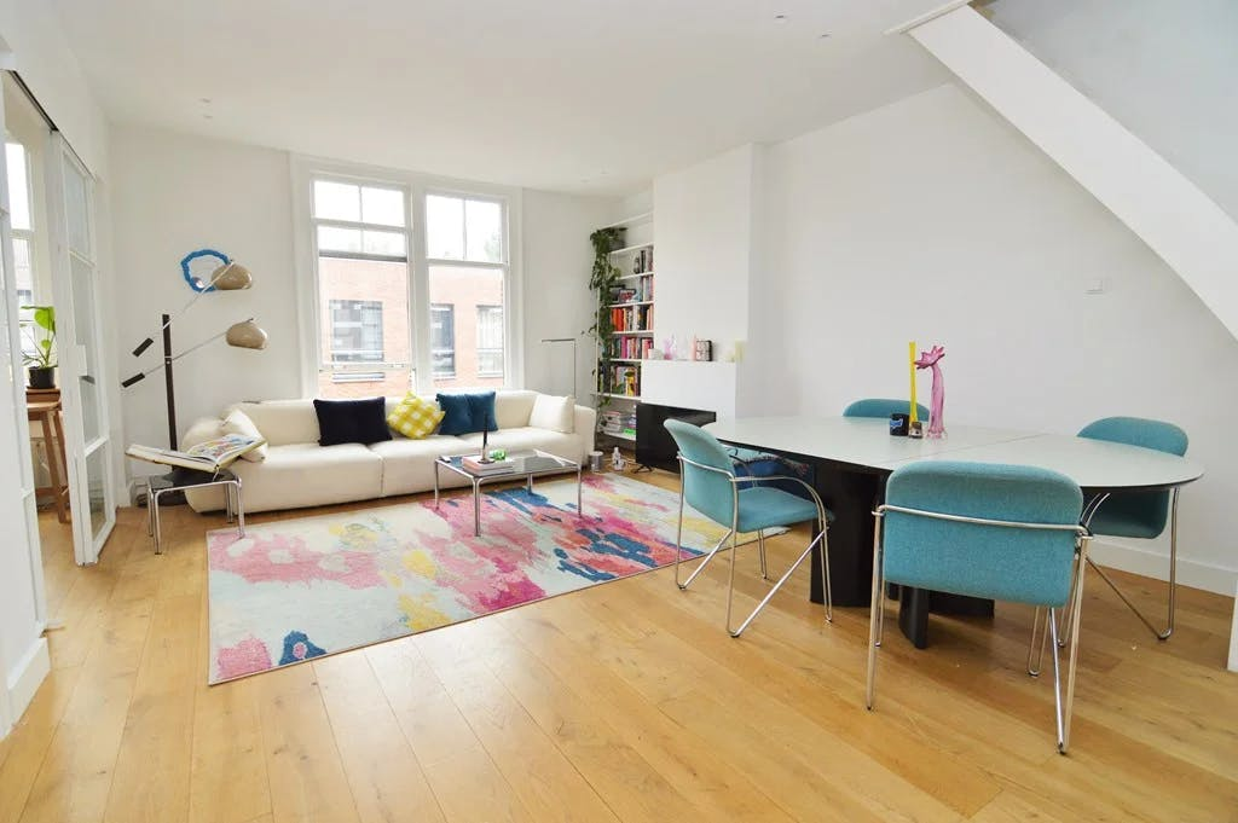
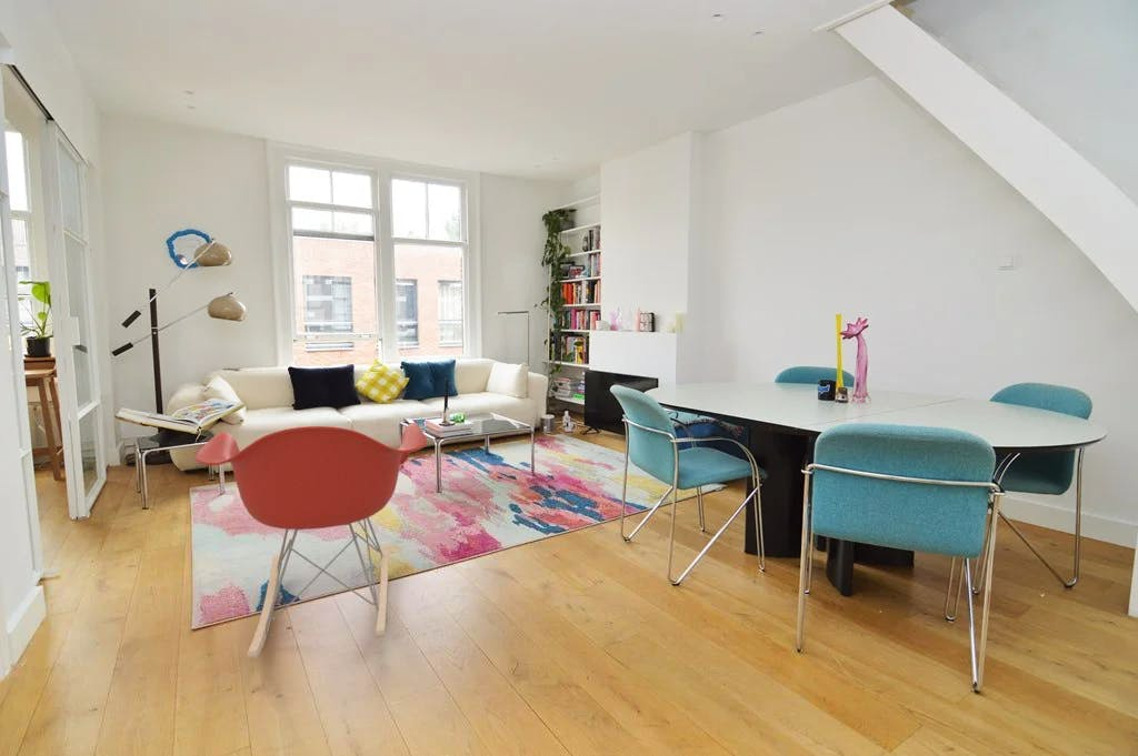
+ armchair (323, 511)
